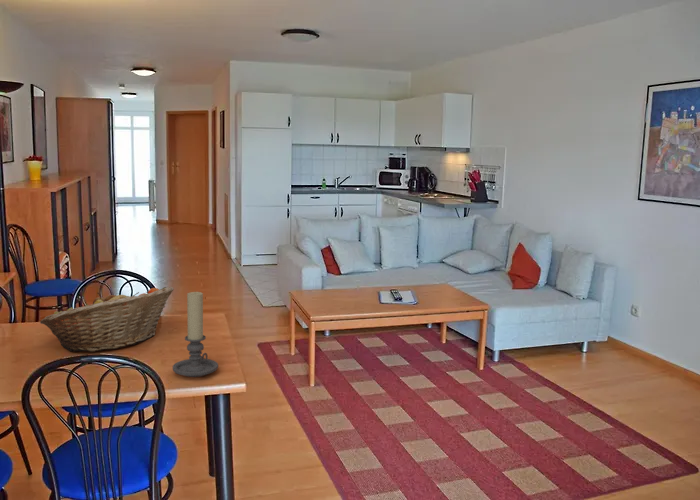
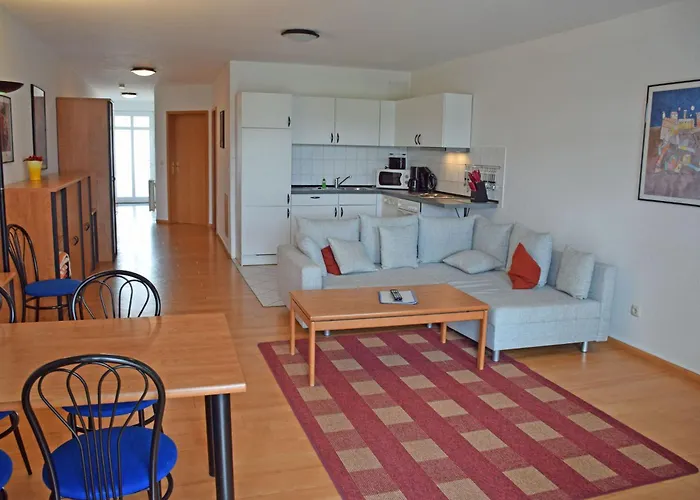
- candle holder (197, 331)
- fruit basket (111, 314)
